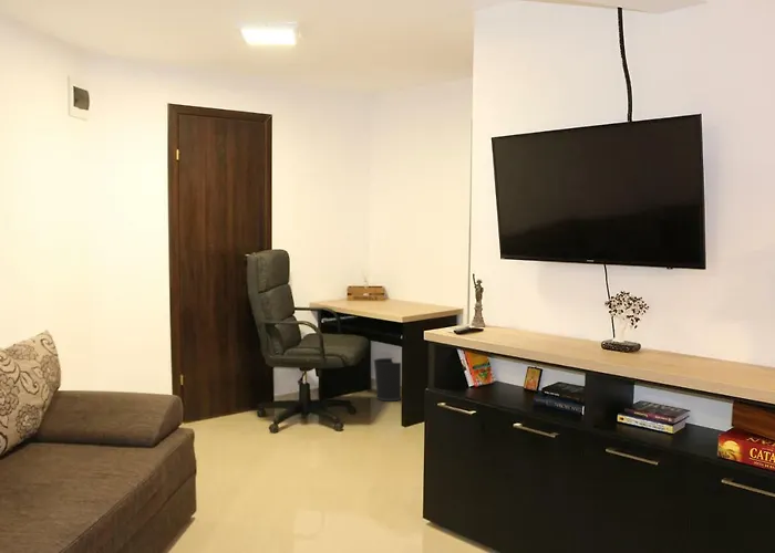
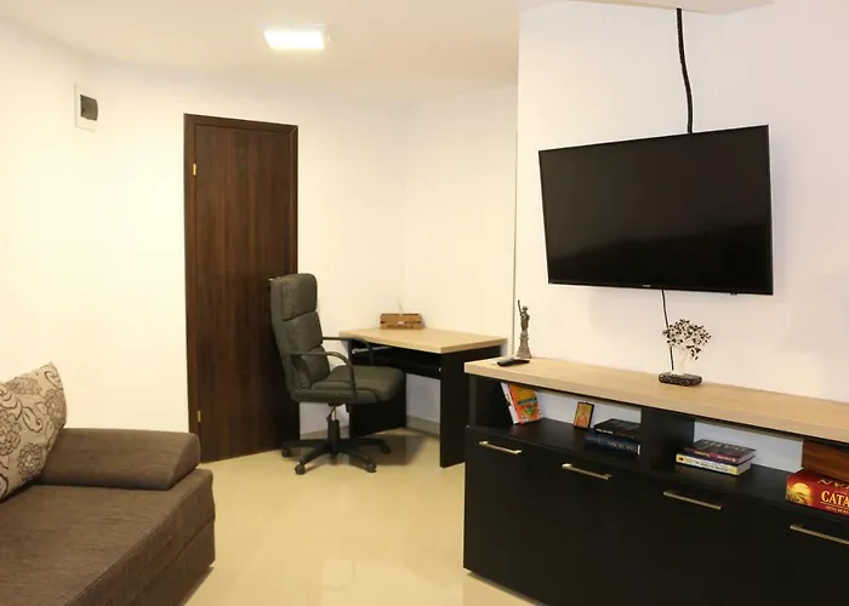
- wastebasket (390, 378)
